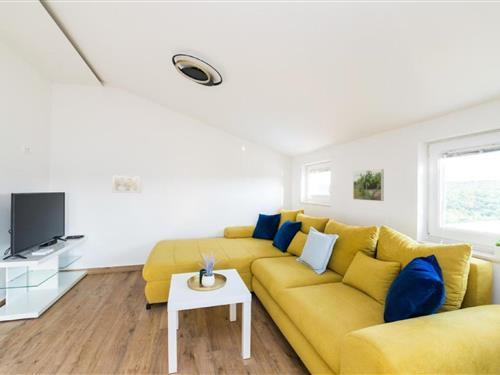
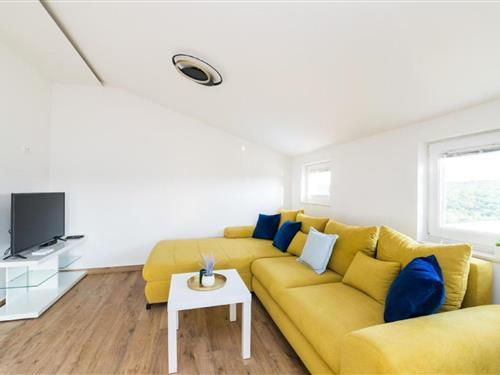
- wall art (127, 184)
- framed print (367, 185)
